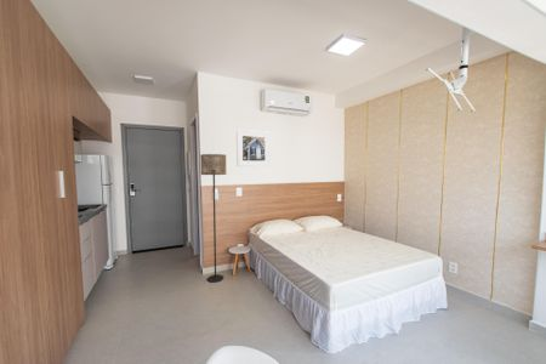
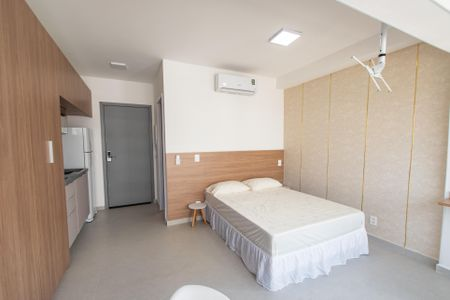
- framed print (254, 148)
- floor lamp (214, 217)
